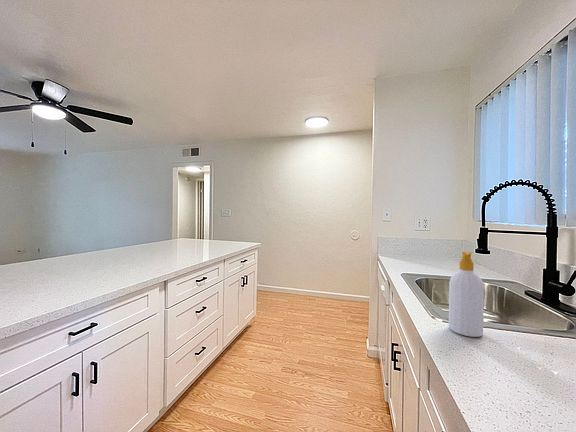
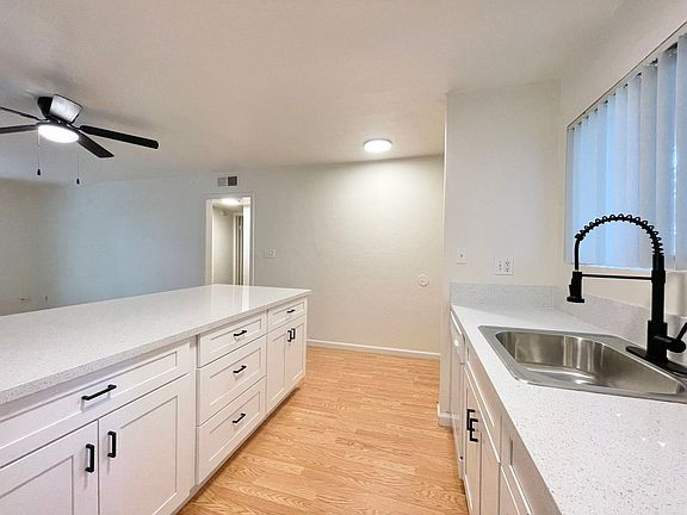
- soap bottle (466, 291)
